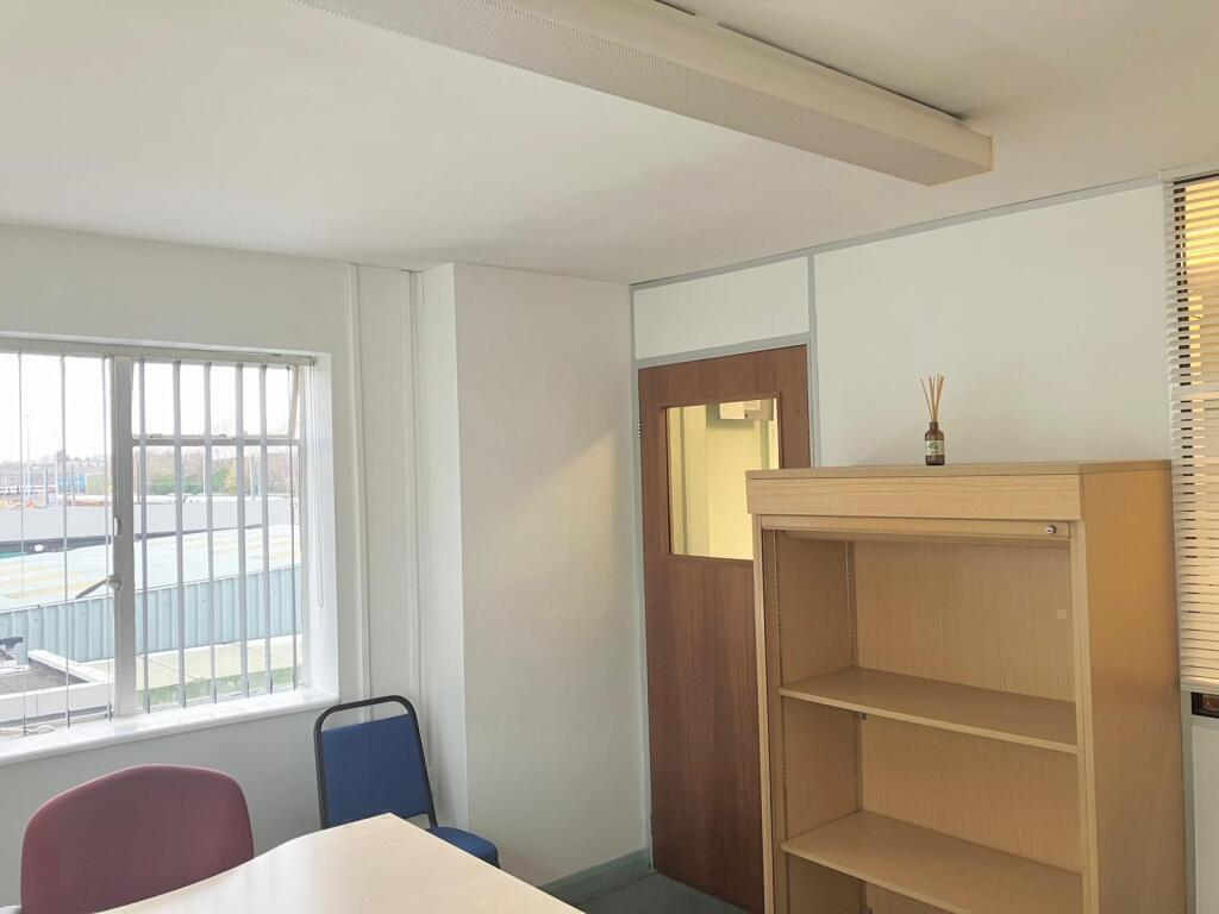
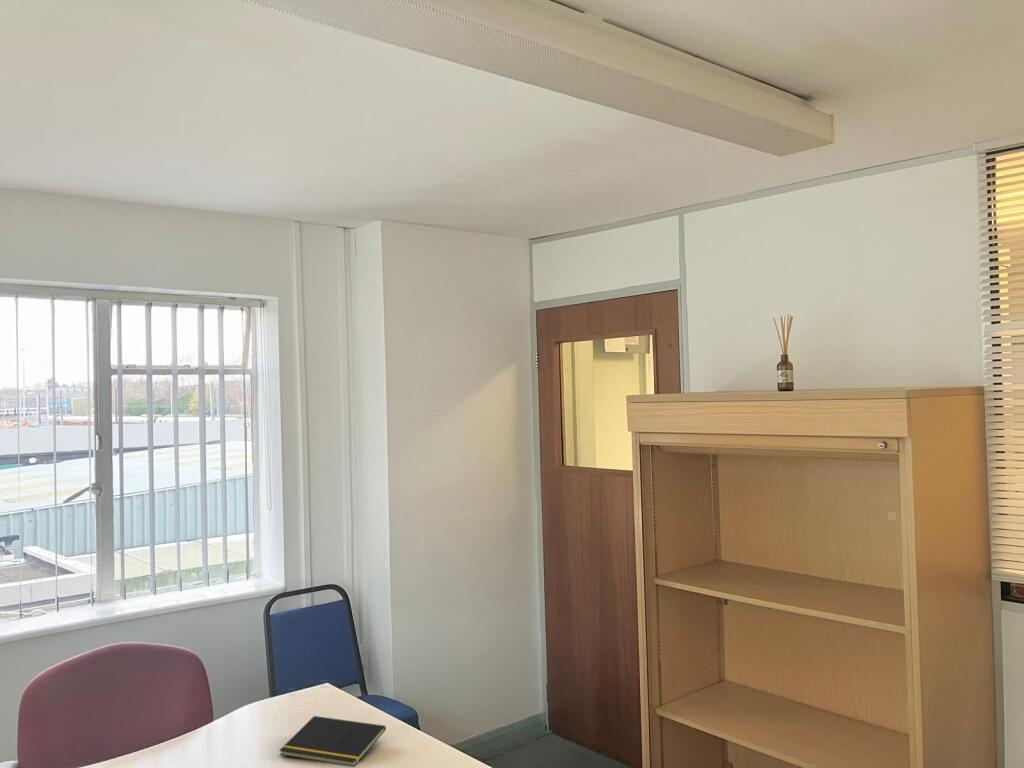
+ notepad (333, 740)
